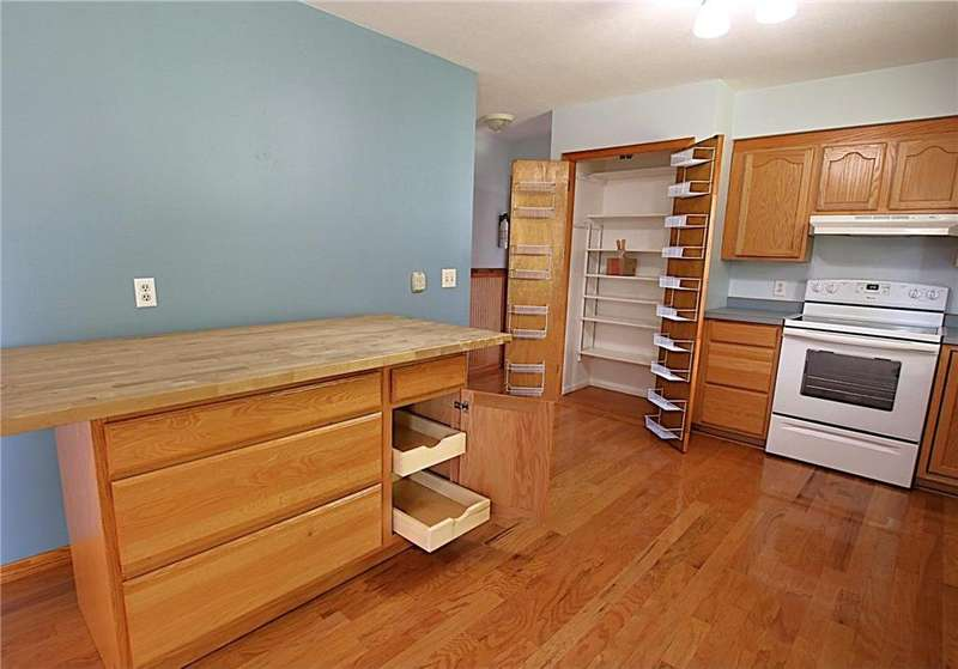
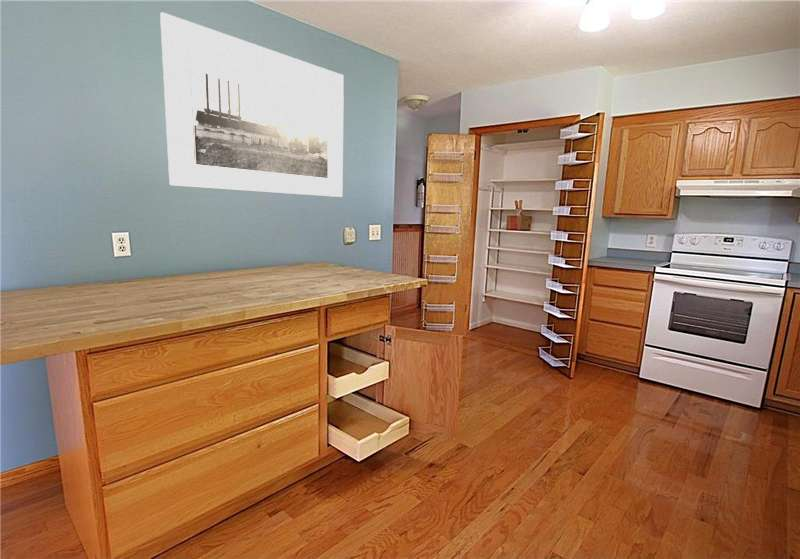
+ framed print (268, 122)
